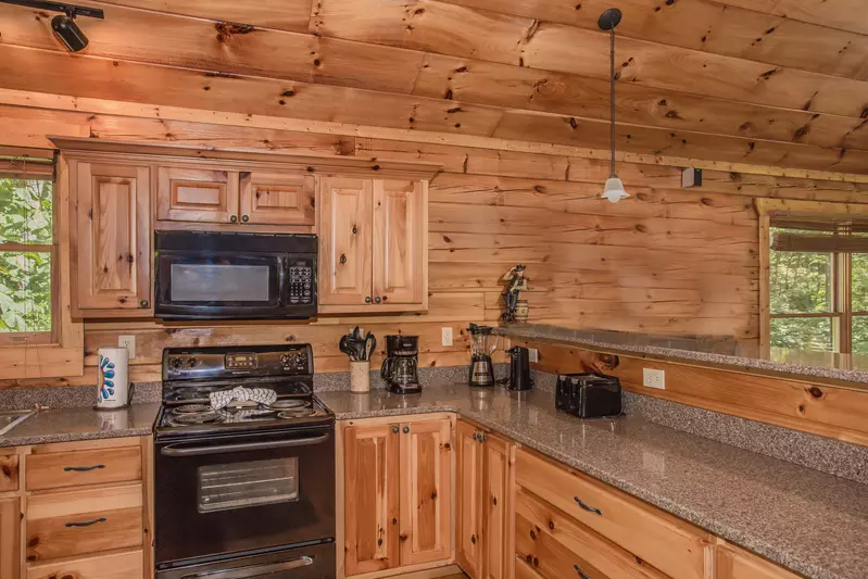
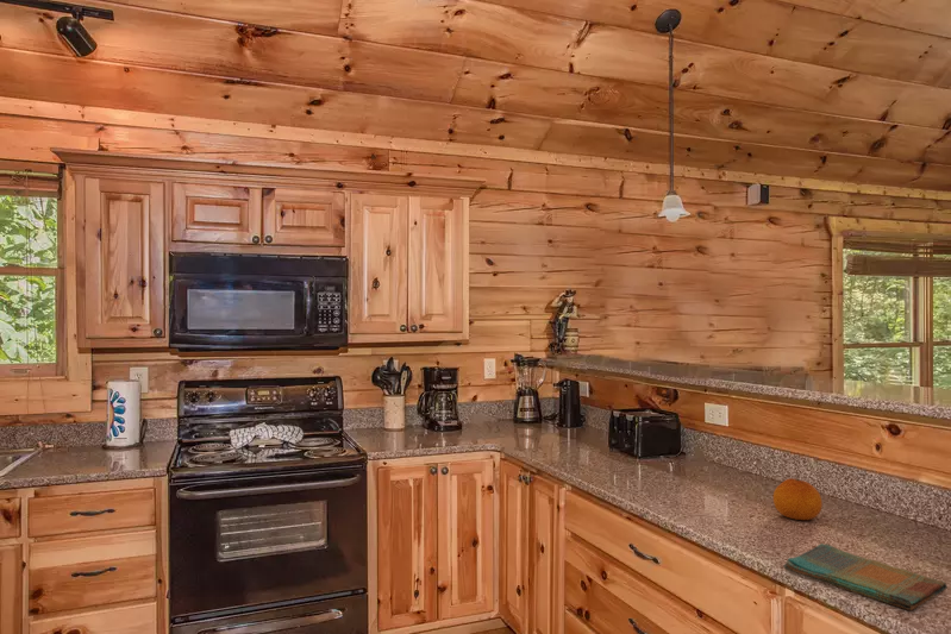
+ dish towel (862, 573)
+ fruit (796, 497)
